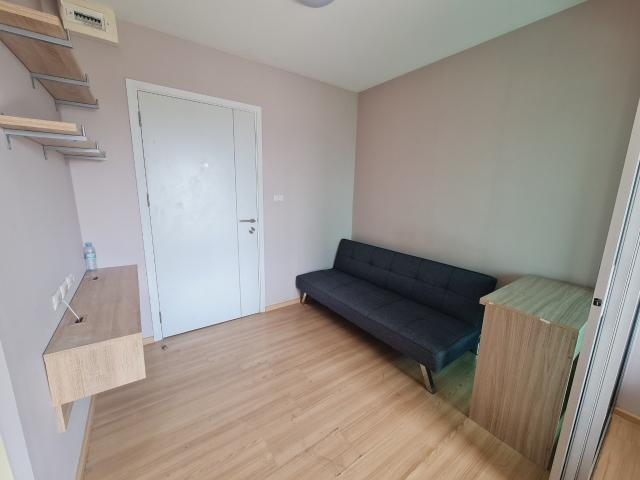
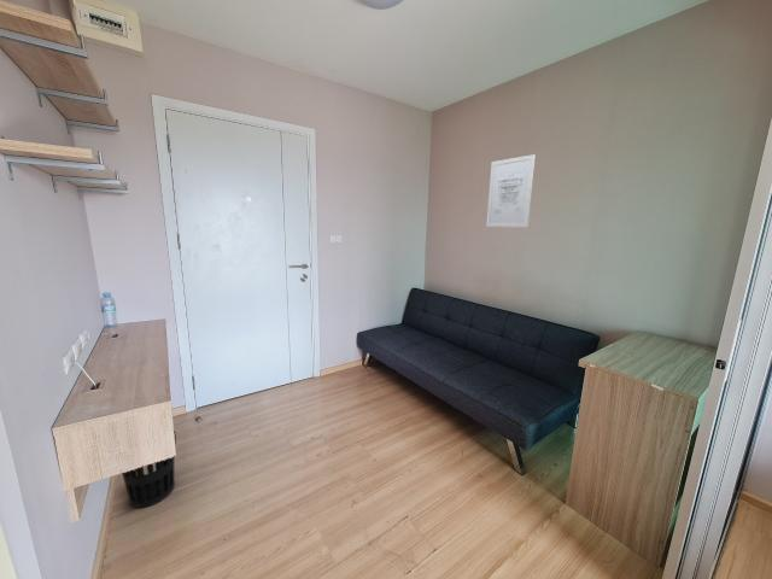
+ wall art (508, 193)
+ wastebasket (150, 467)
